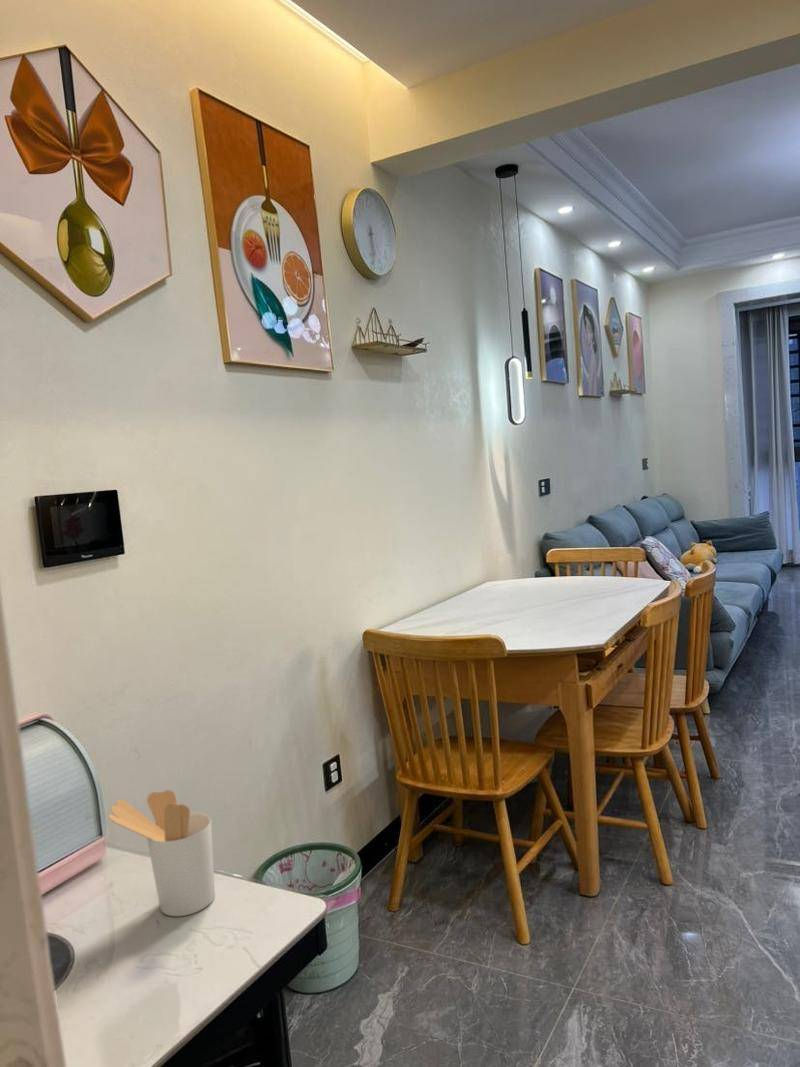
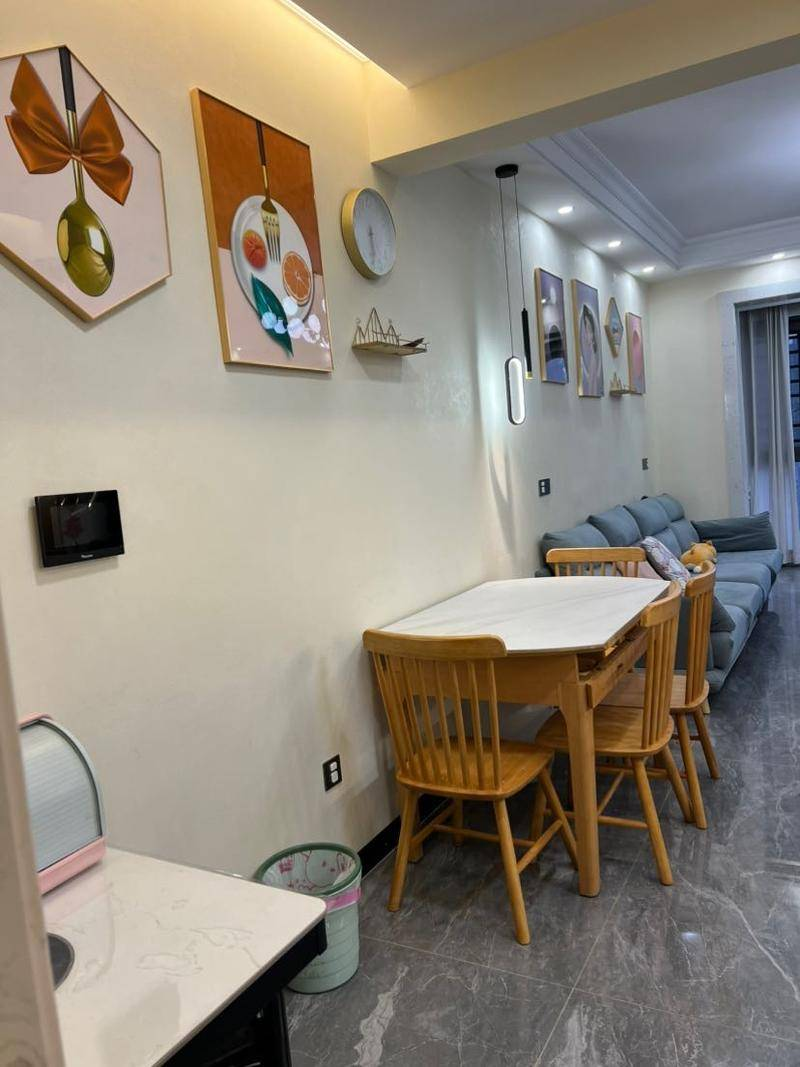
- utensil holder (163, 849)
